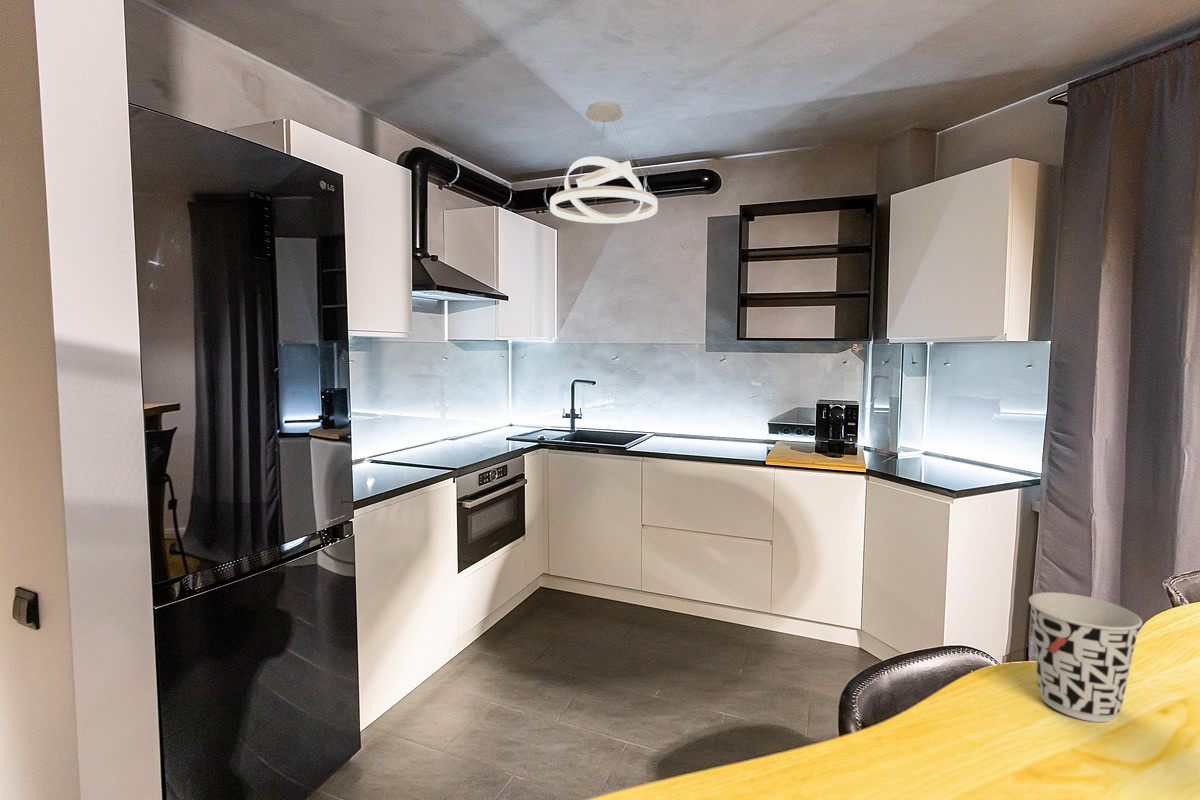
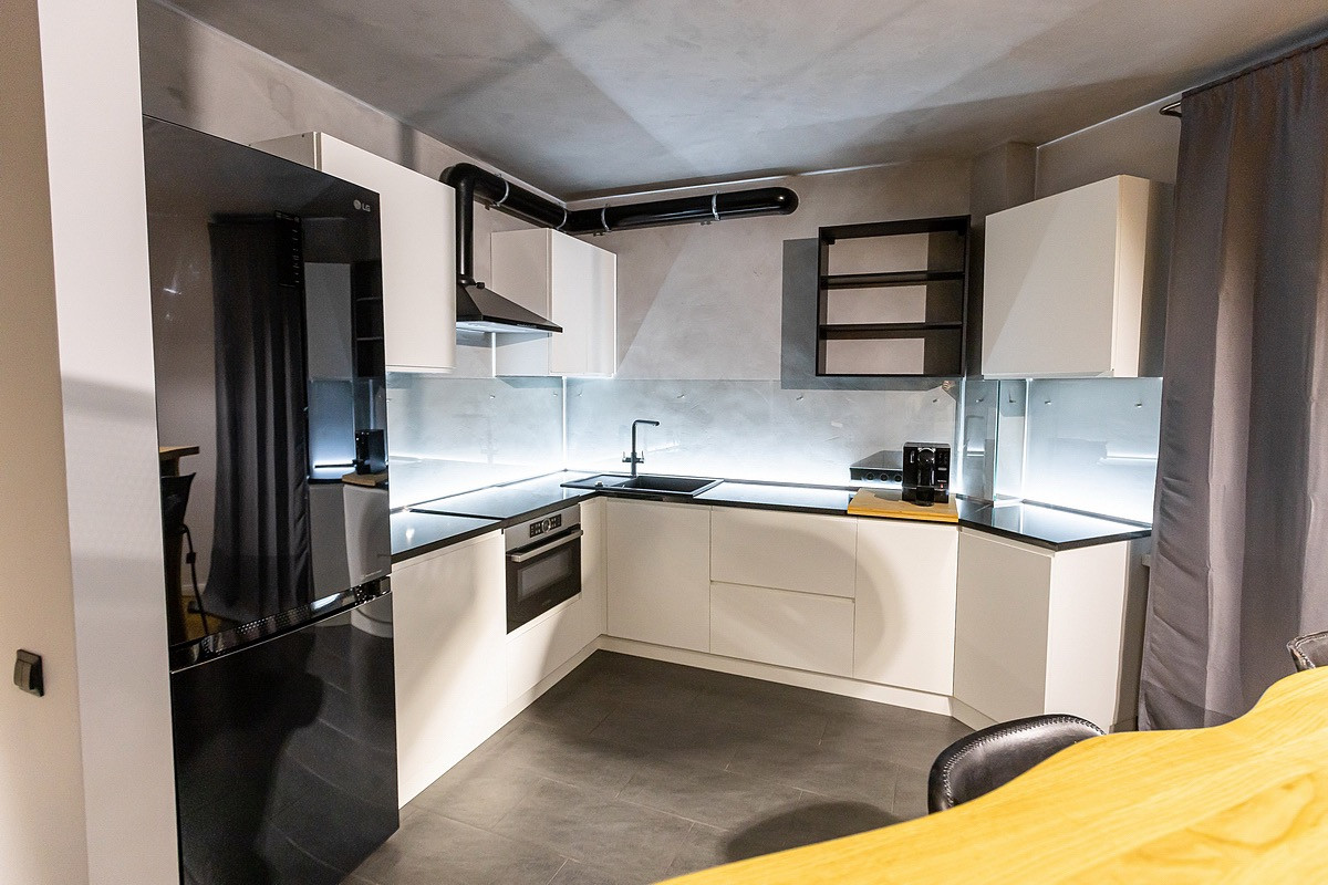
- cup (1080, 656)
- pendant light (604, 163)
